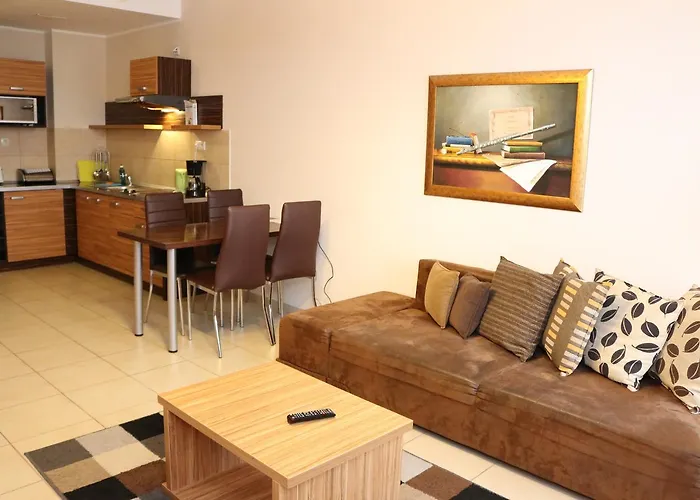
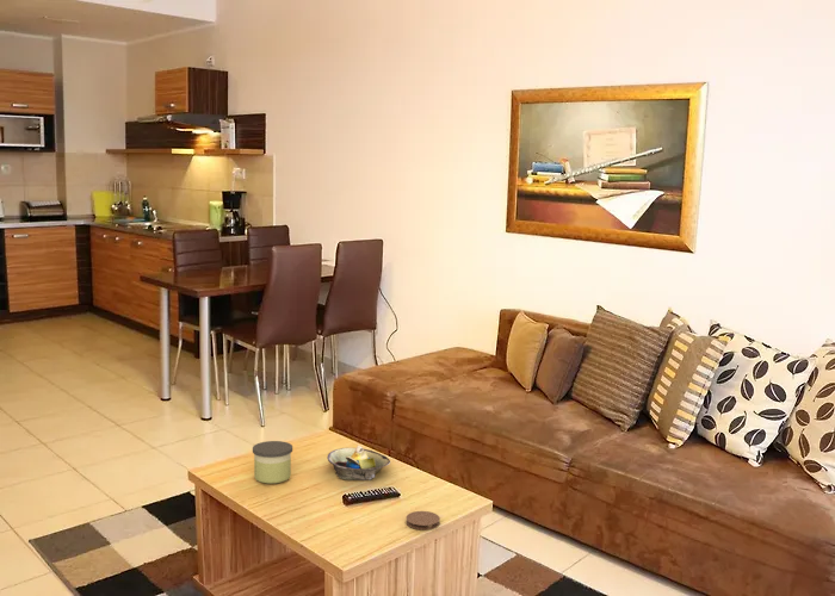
+ decorative bowl (361, 459)
+ coaster (422, 520)
+ candle (272, 462)
